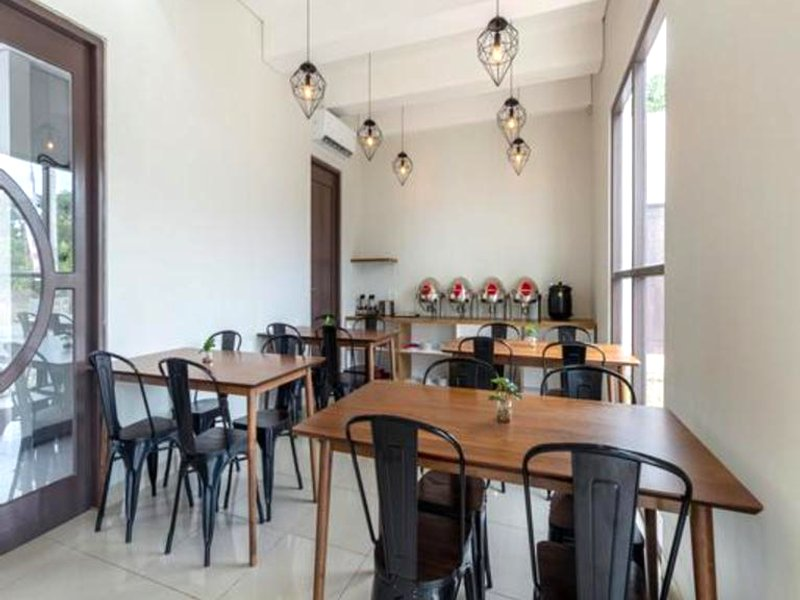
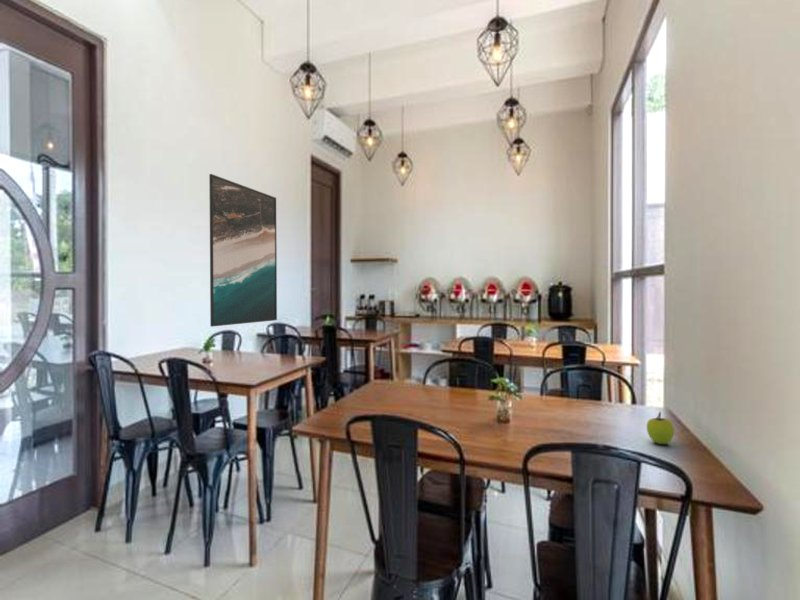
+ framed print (246, 255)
+ fruit (660, 427)
